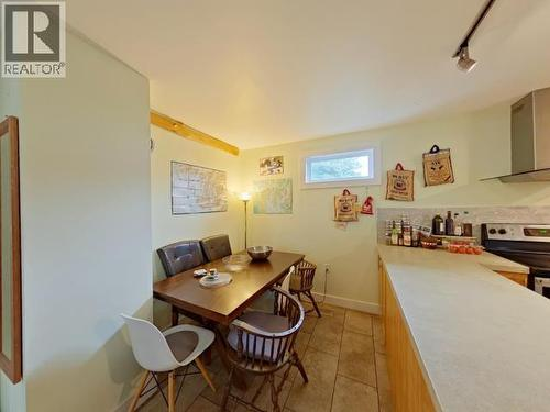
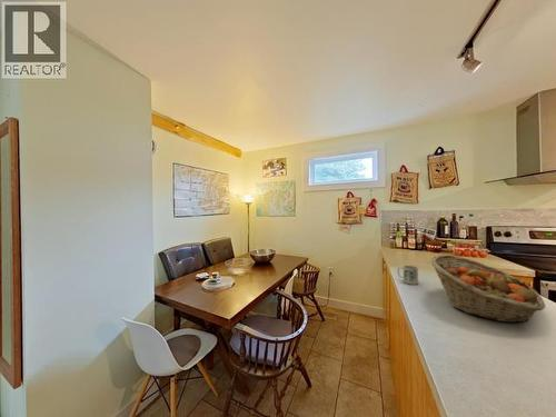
+ mug (407, 274)
+ fruit basket (480, 284)
